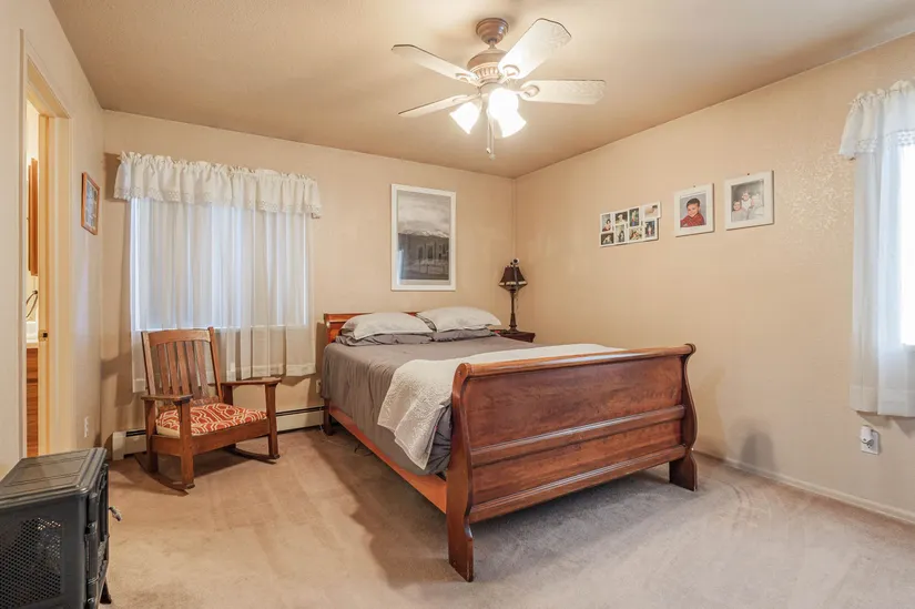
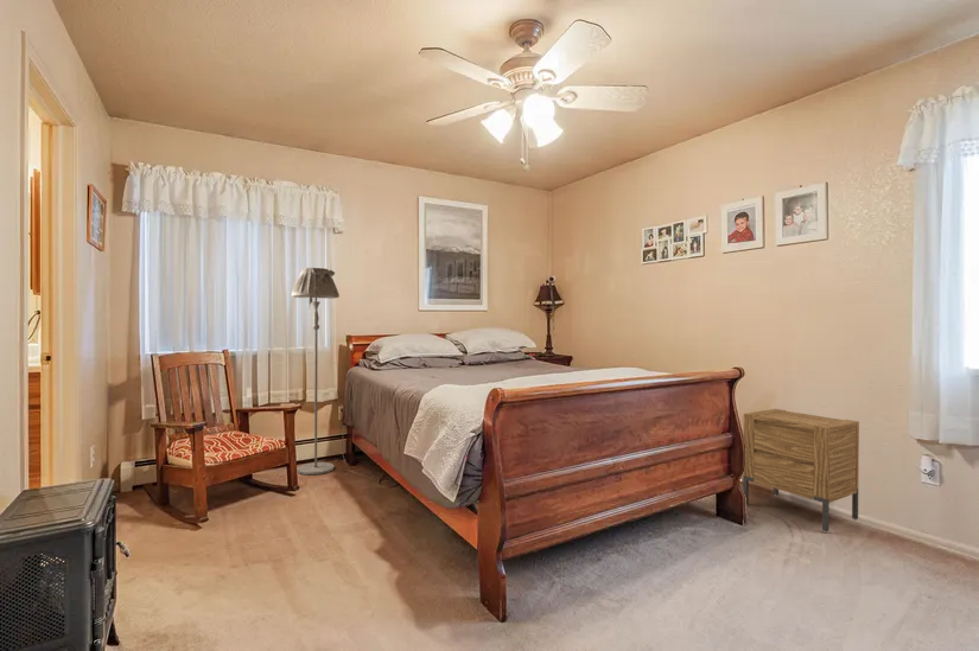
+ floor lamp (314, 369)
+ nightstand (799, 464)
